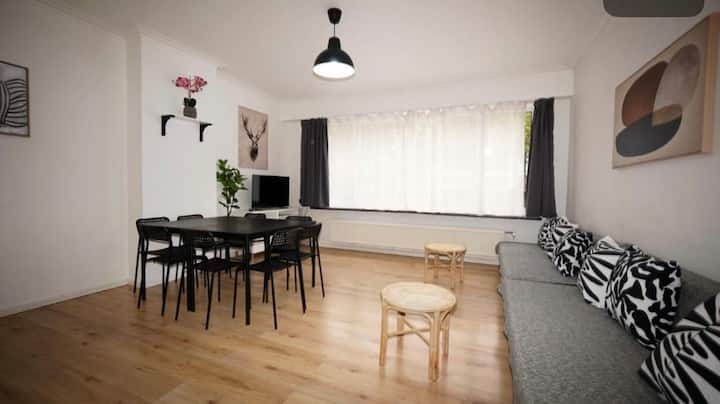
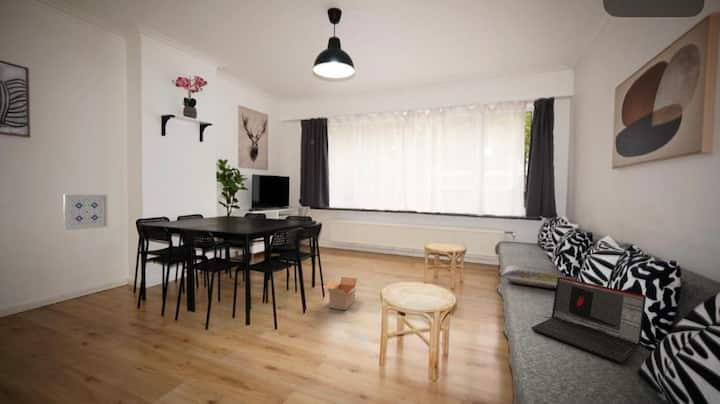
+ laptop (585, 313)
+ cardboard box (342, 293)
+ wall art (86, 211)
+ cushion (533, 275)
